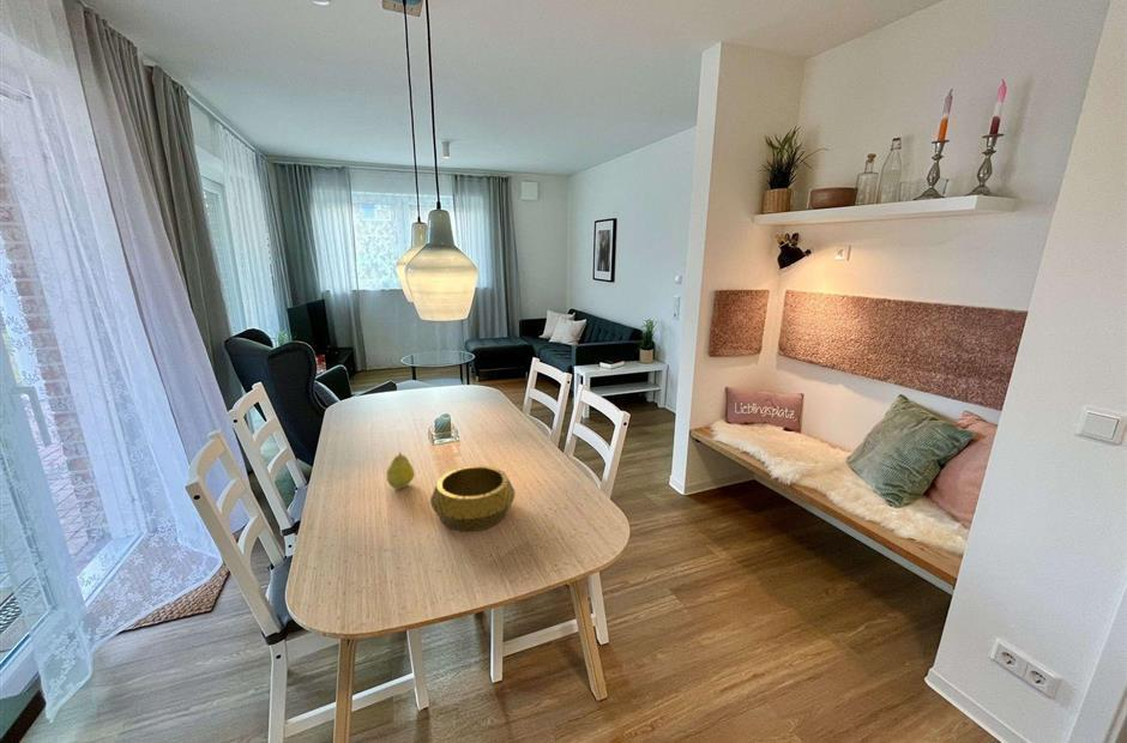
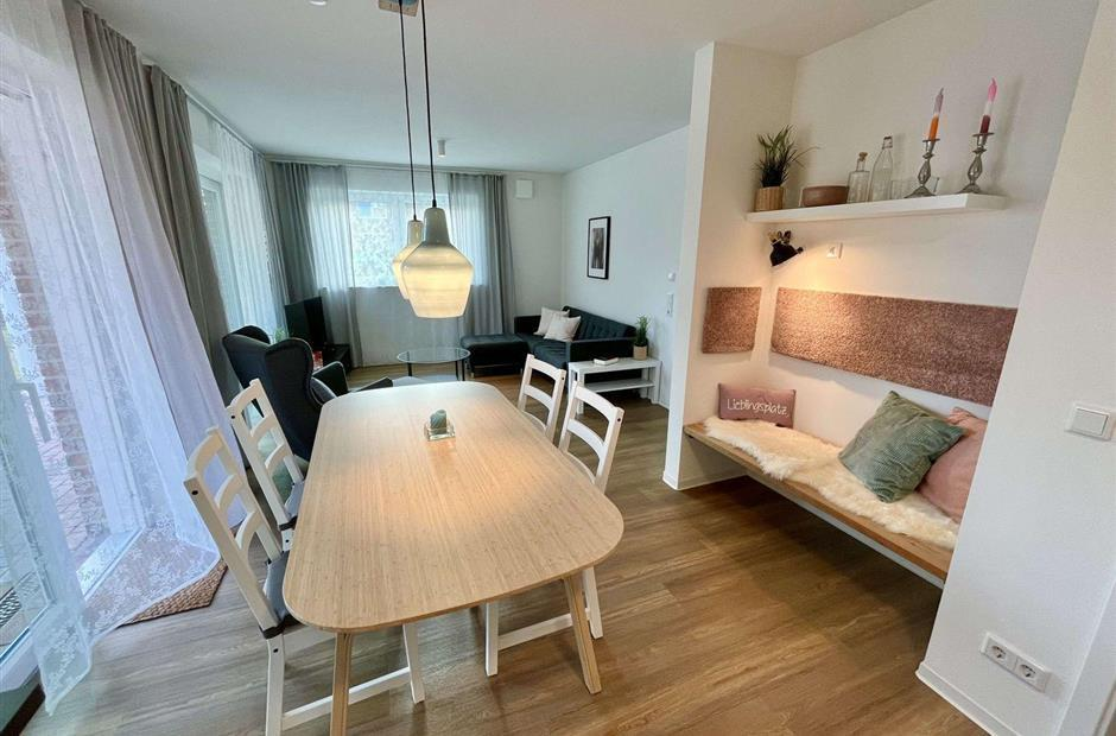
- fruit (400, 470)
- decorative bowl (472, 496)
